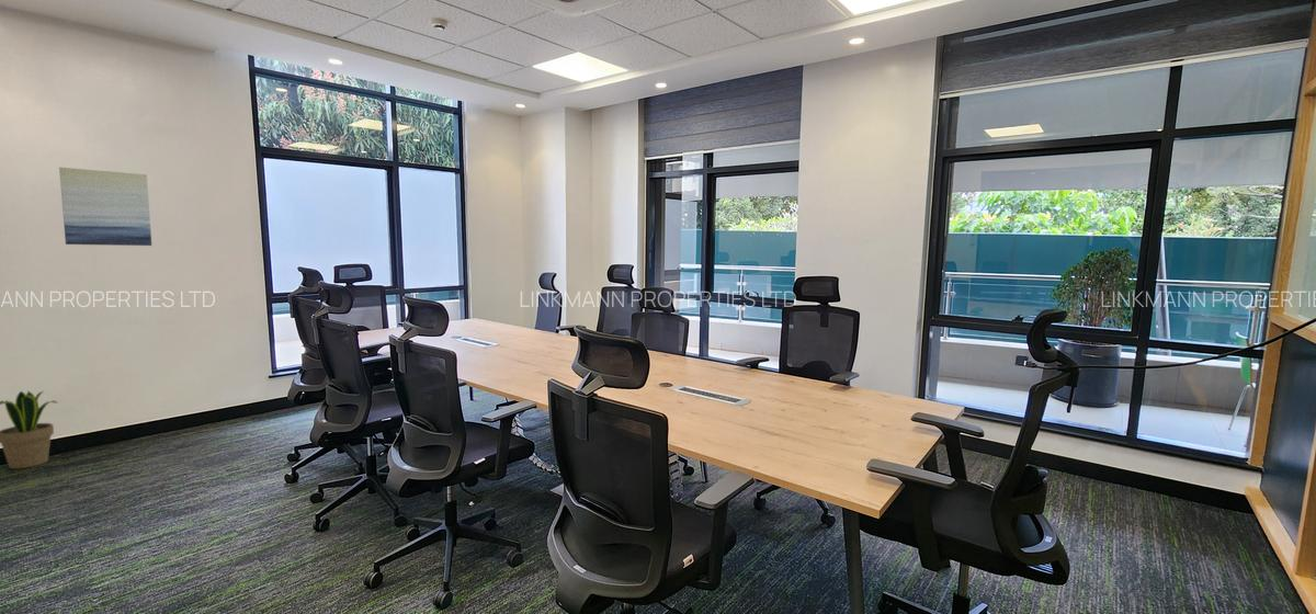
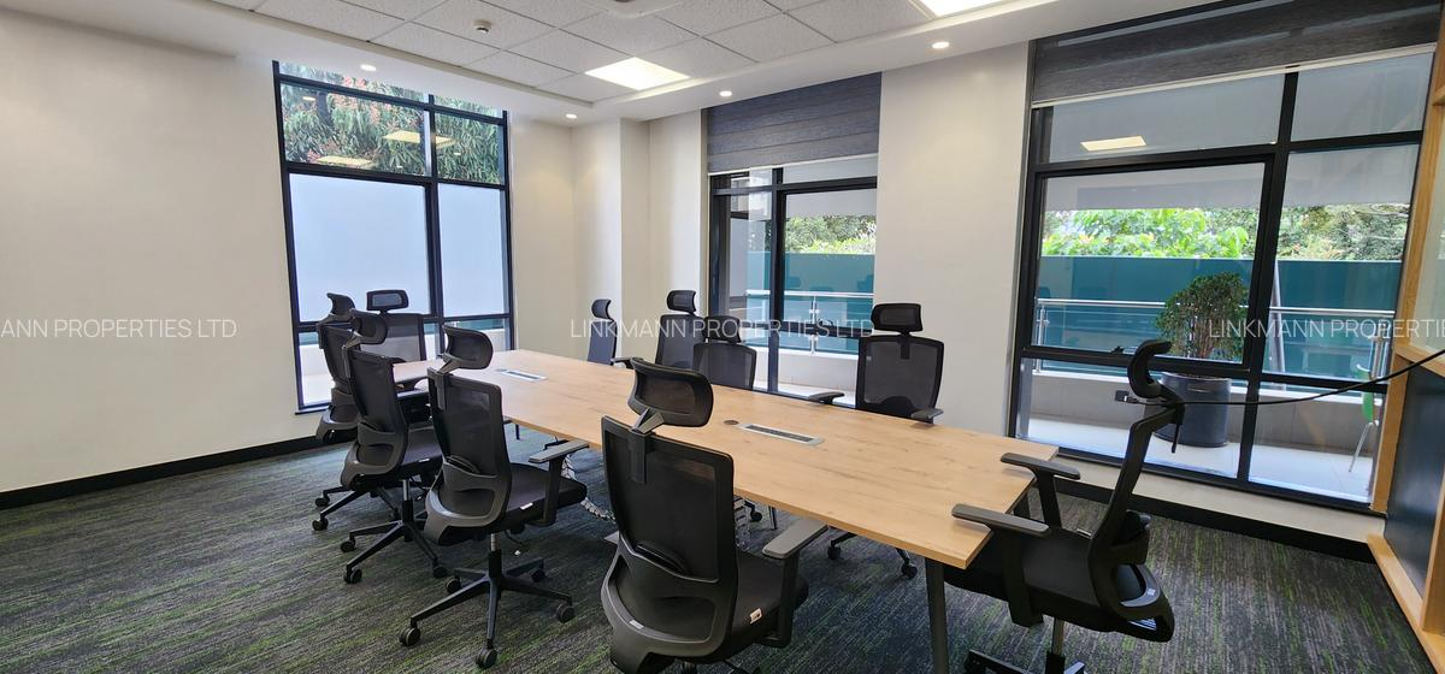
- potted plant (29, 427)
- wall art (107, 208)
